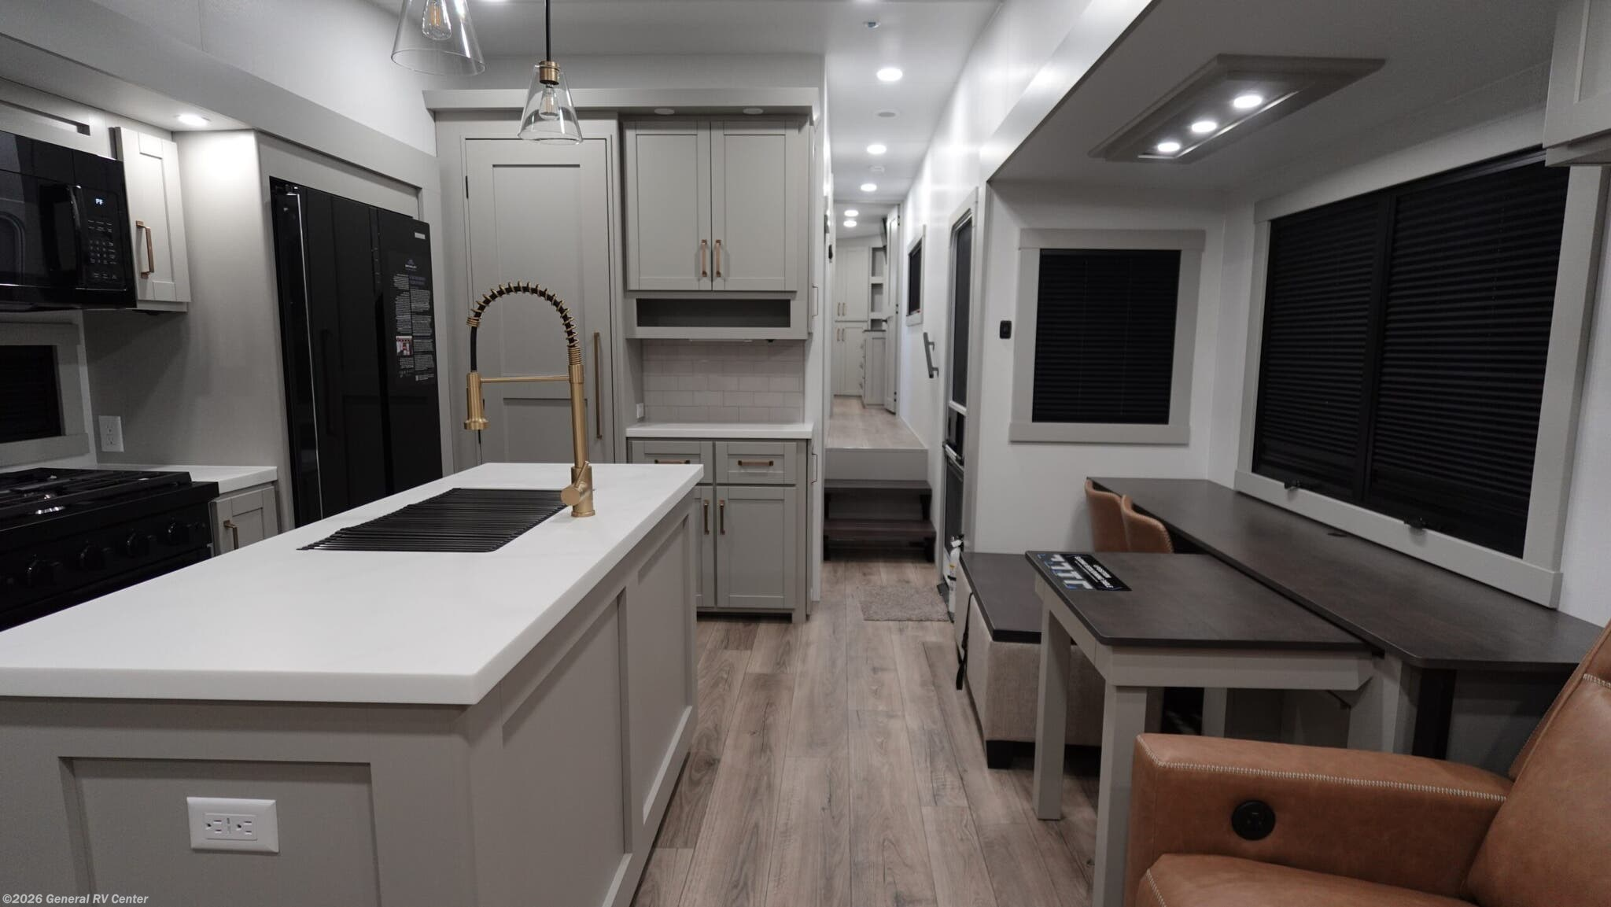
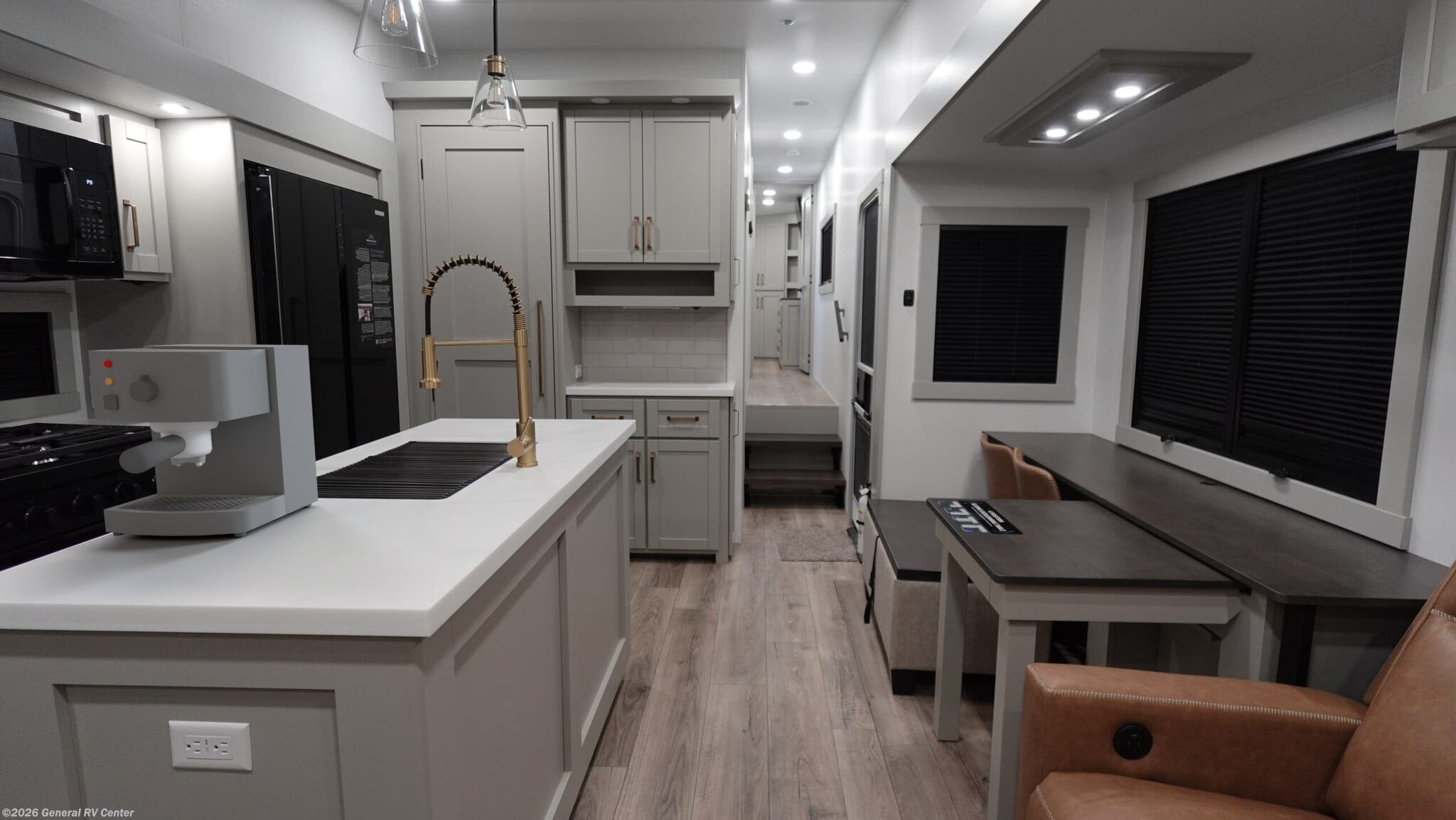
+ coffee maker (217, 435)
